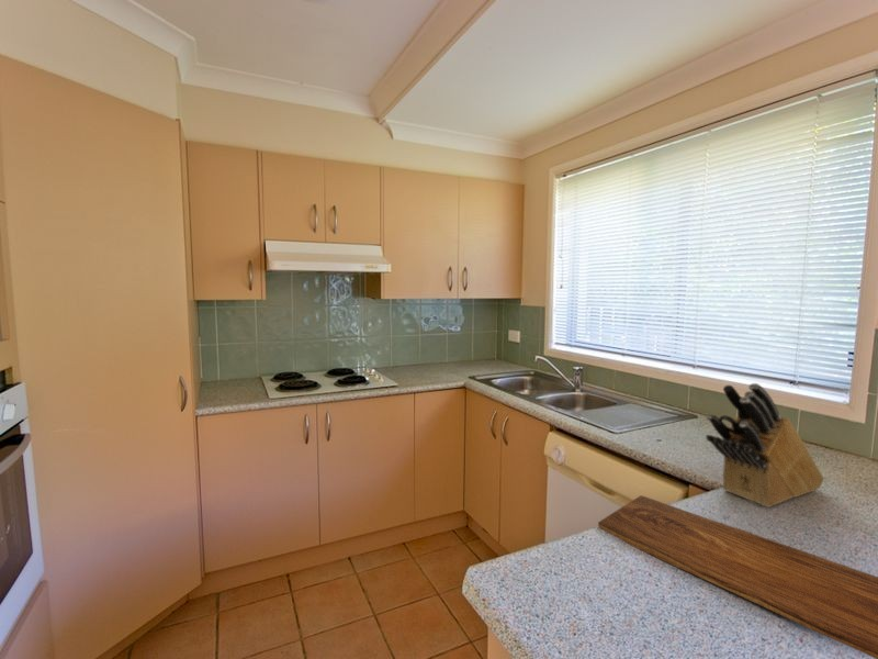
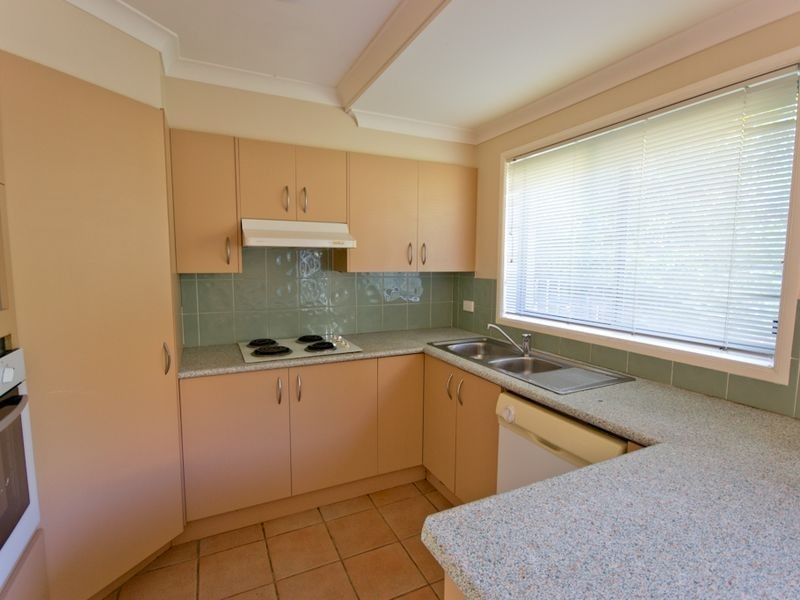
- cutting board (727, 554)
- knife block (766, 436)
